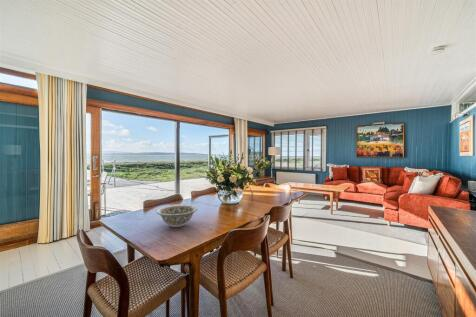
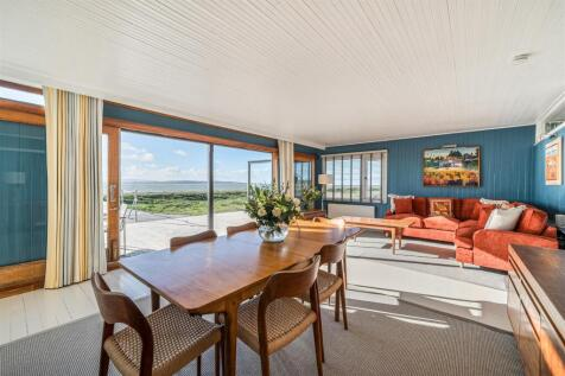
- decorative bowl (177, 217)
